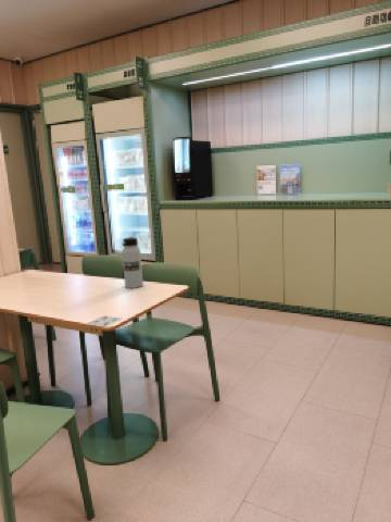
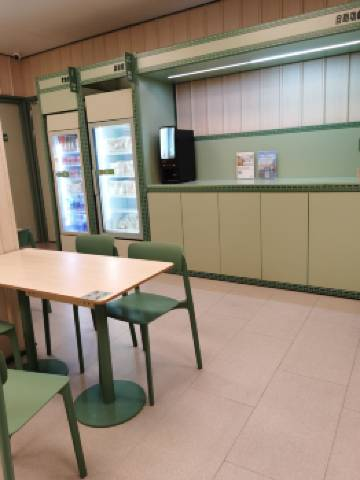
- water bottle (131, 262)
